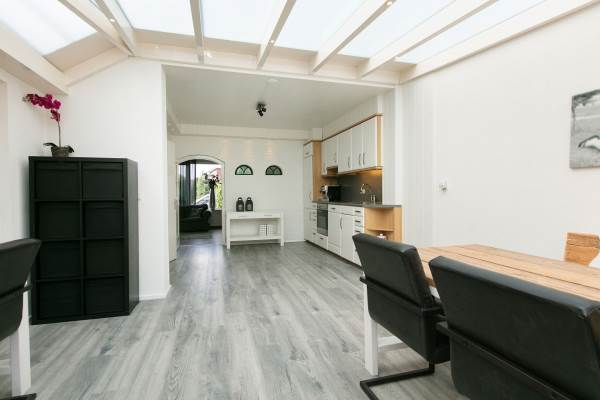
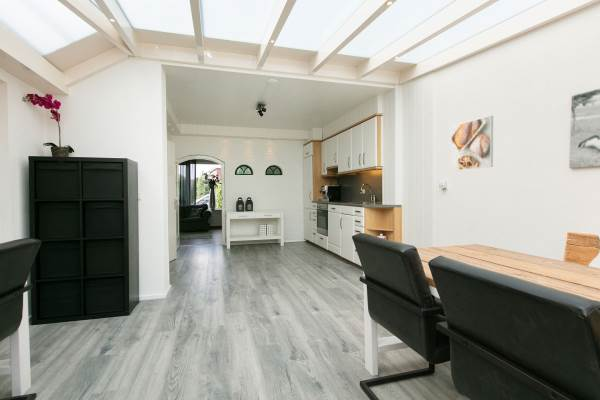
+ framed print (470, 145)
